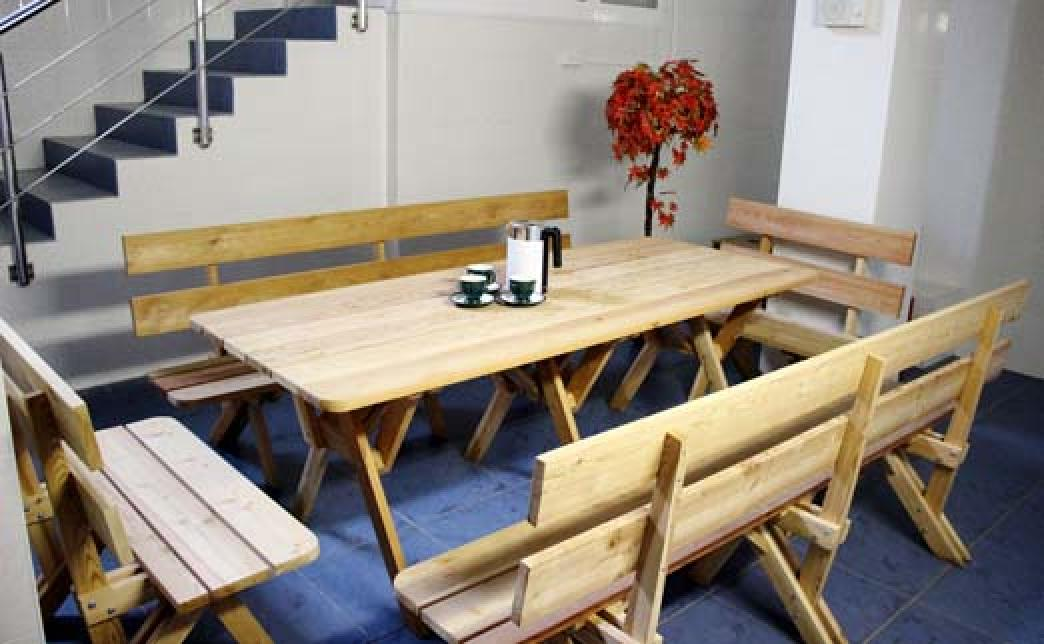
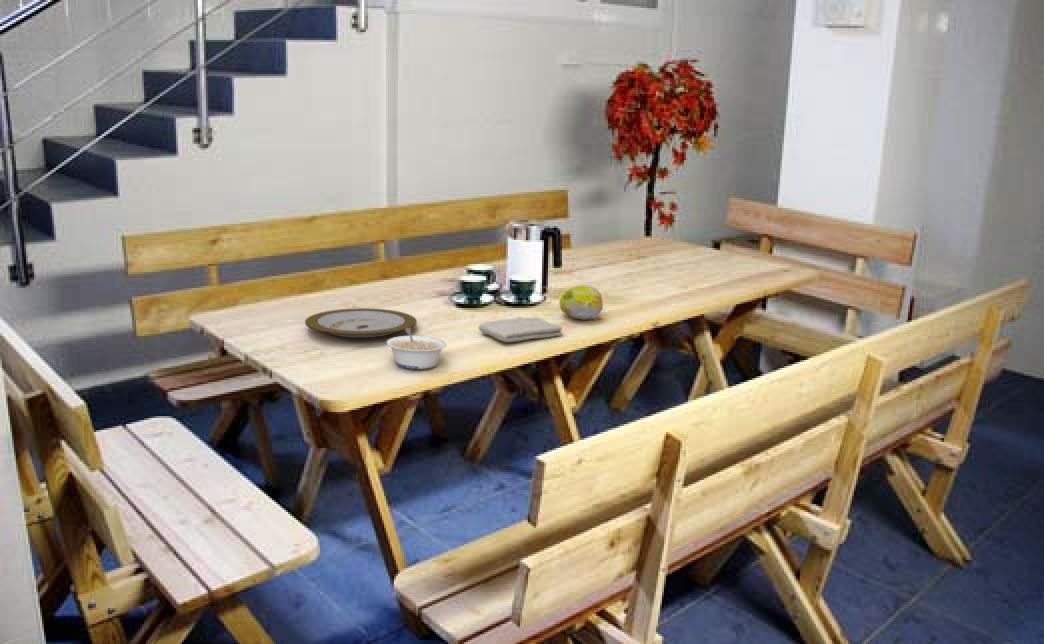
+ legume (414, 350)
+ plate (361, 324)
+ fruit (580, 302)
+ washcloth (521, 328)
